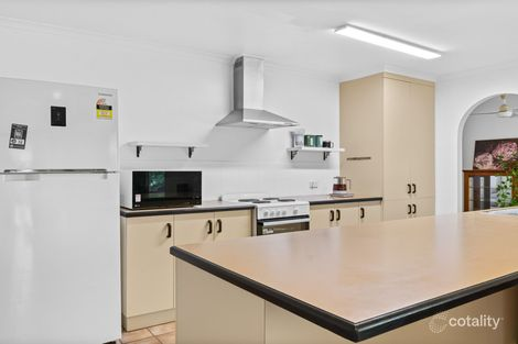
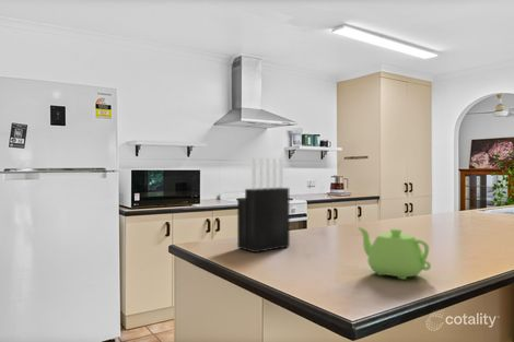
+ teapot (392, 250)
+ knife block (261, 202)
